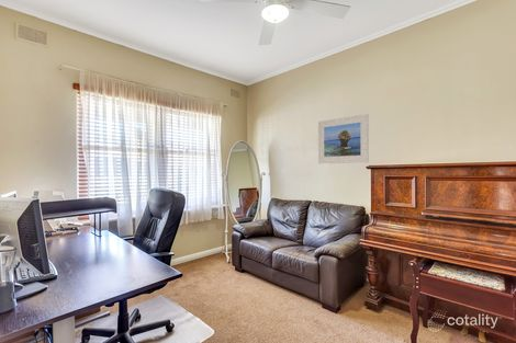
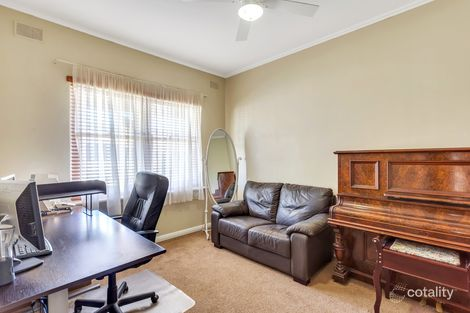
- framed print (341, 140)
